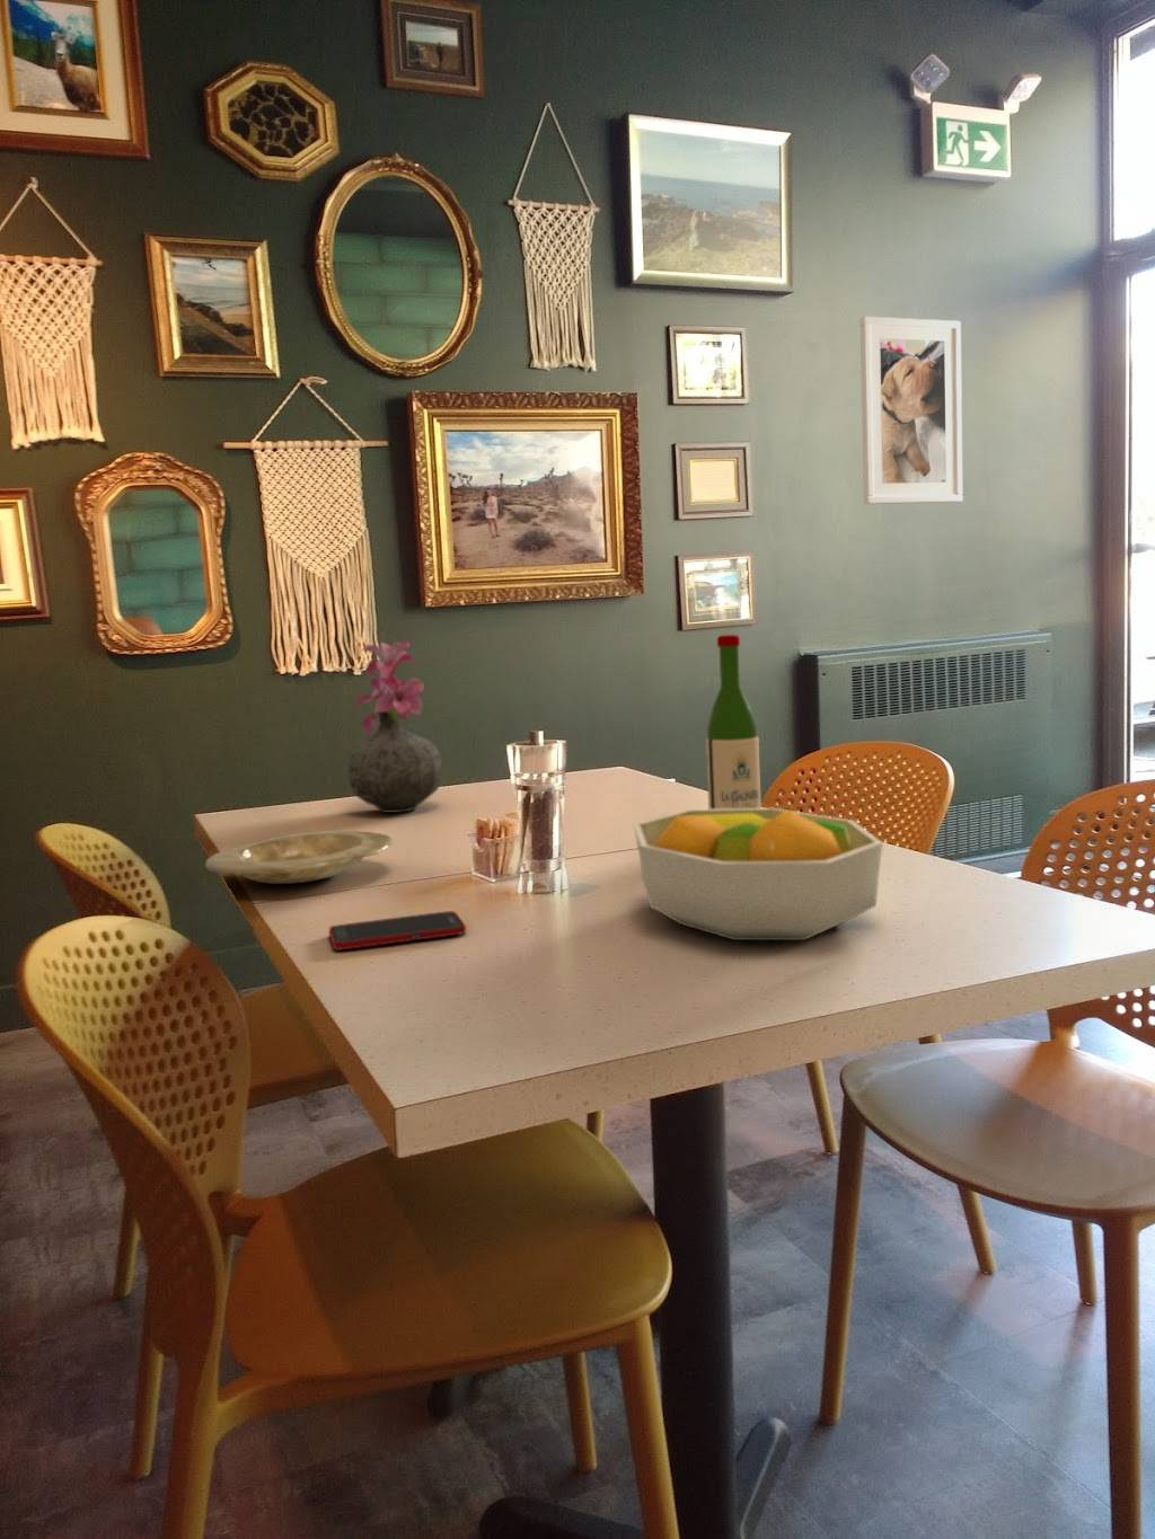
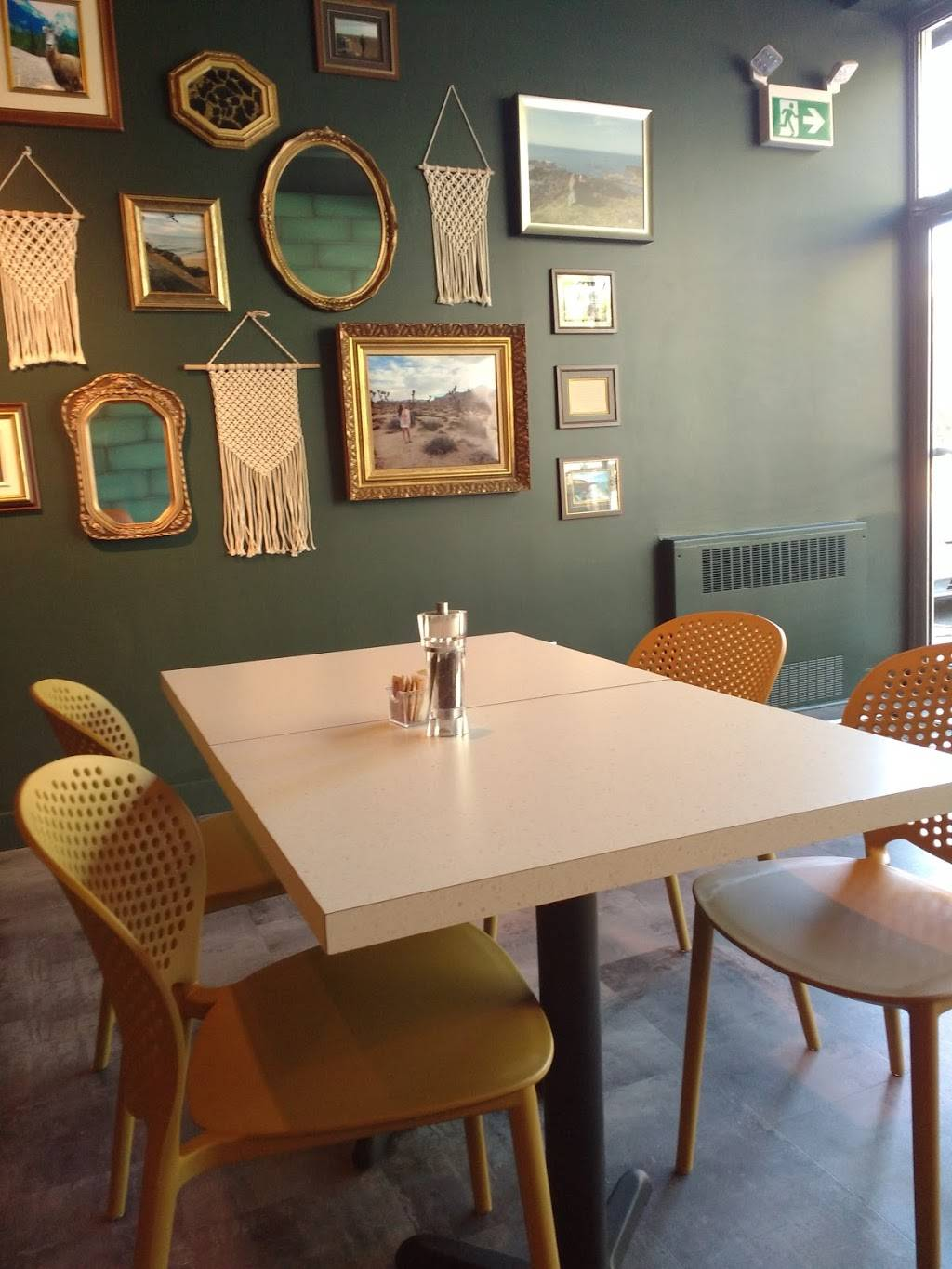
- vase (389, 726)
- fruit bowl (750, 855)
- wine bottle (732, 737)
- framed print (912, 411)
- plate (302, 861)
- cell phone (397, 930)
